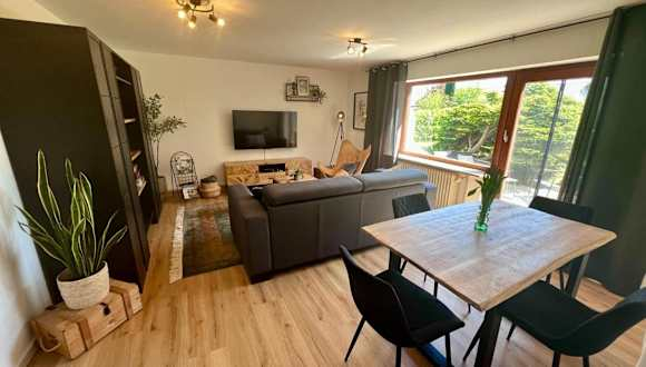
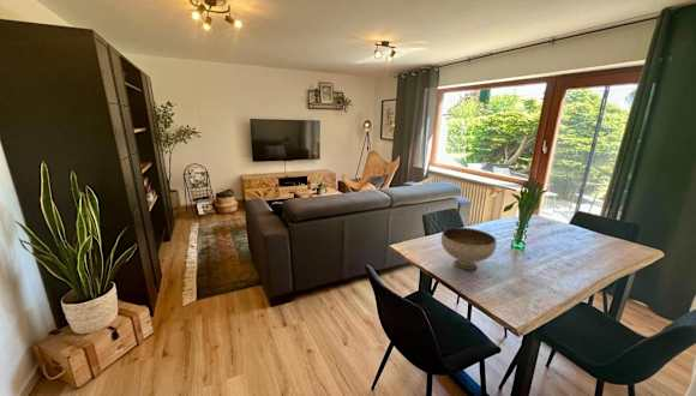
+ bowl (466, 250)
